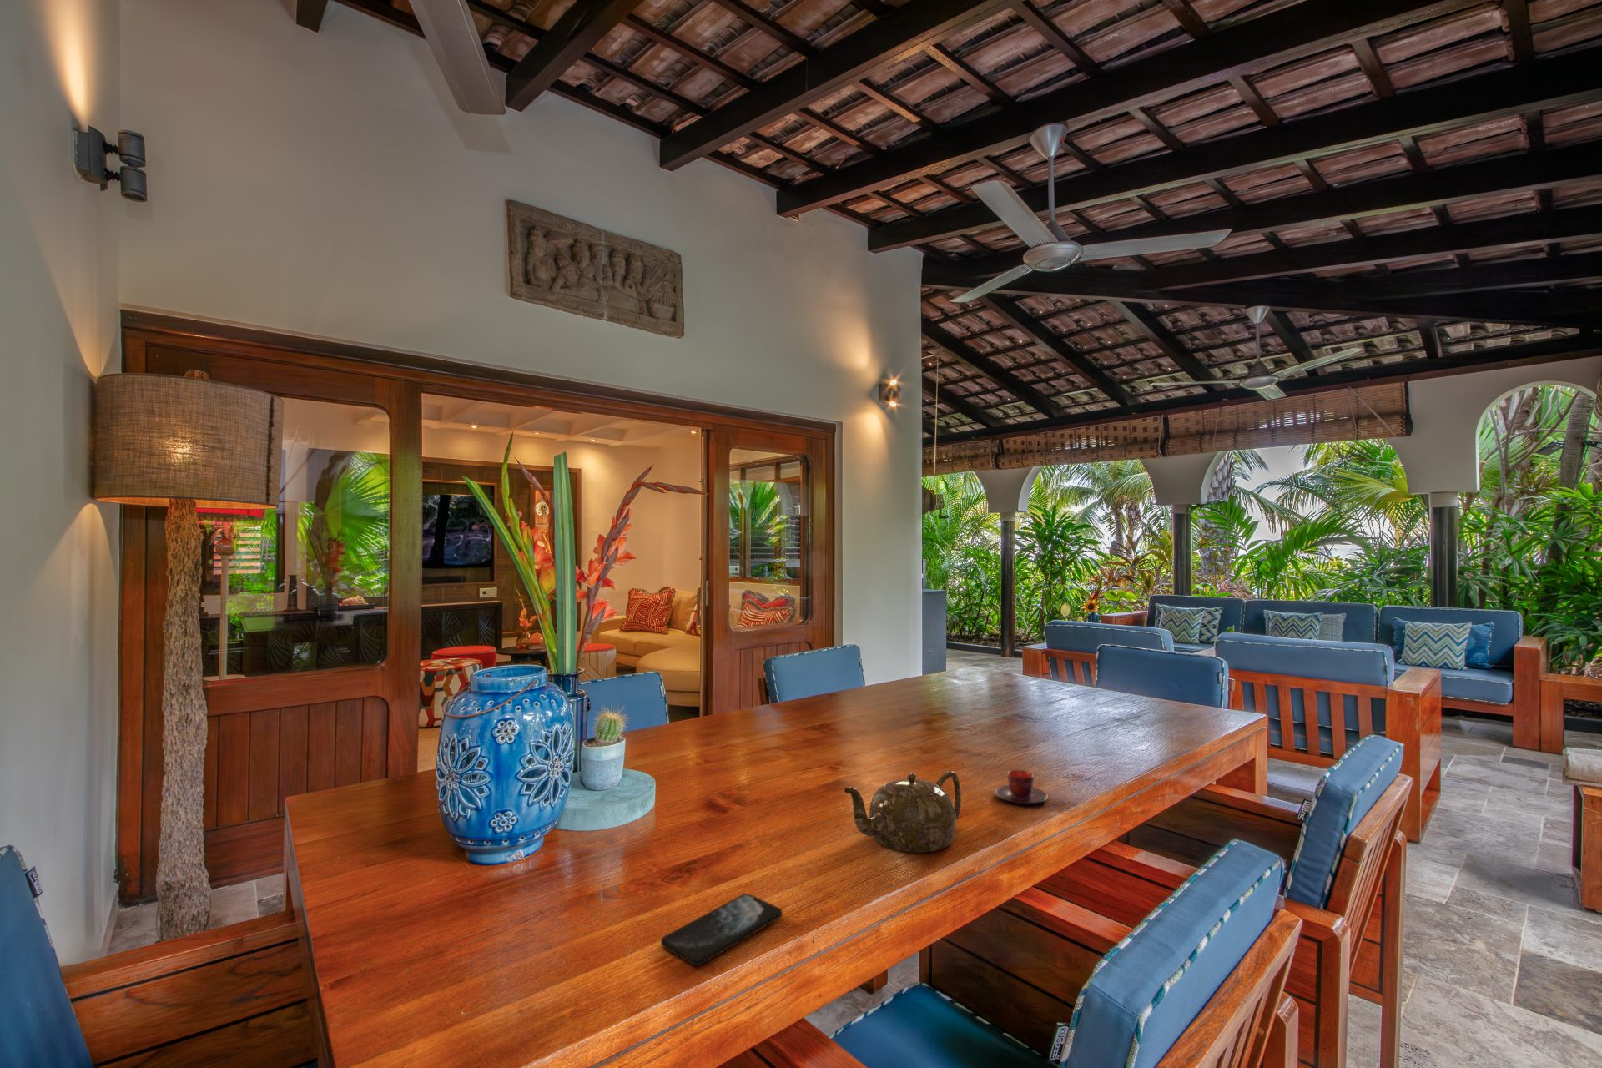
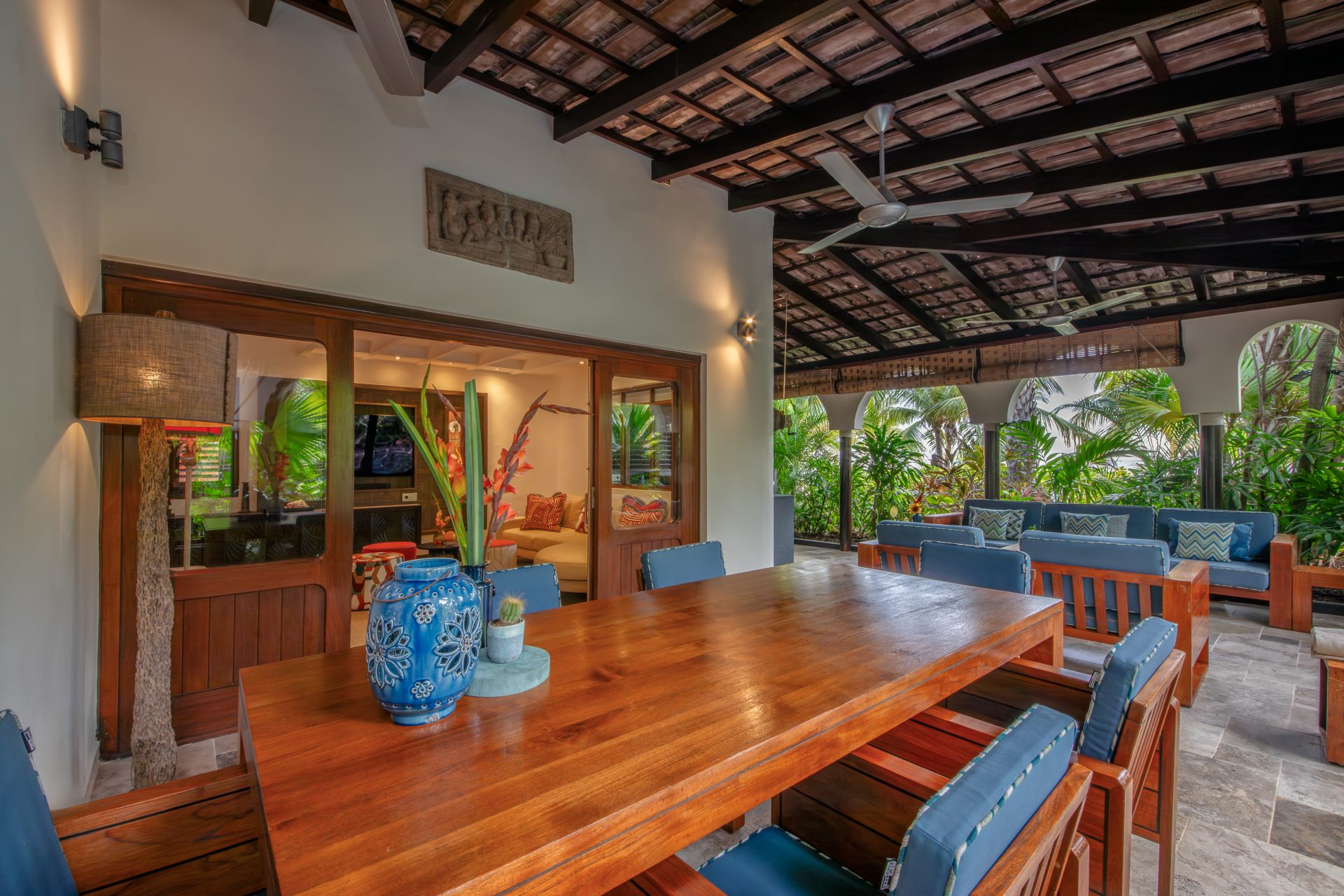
- smartphone (724, 927)
- teacup (1020, 786)
- teapot (906, 806)
